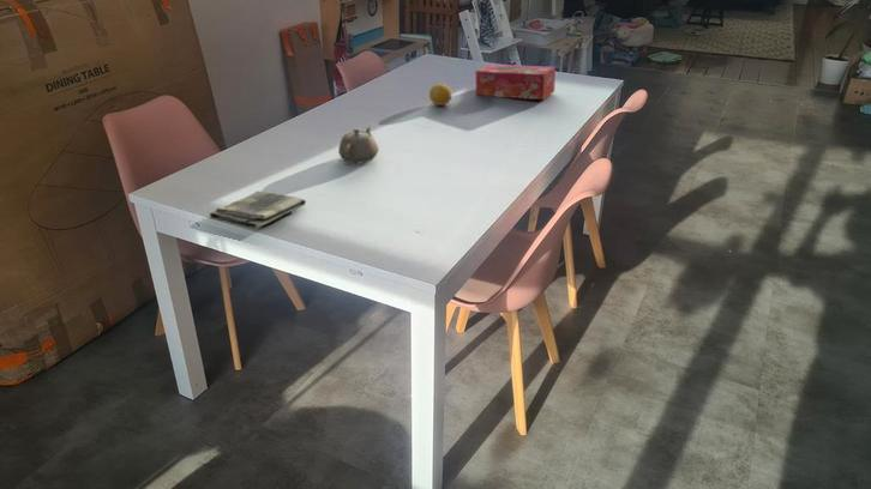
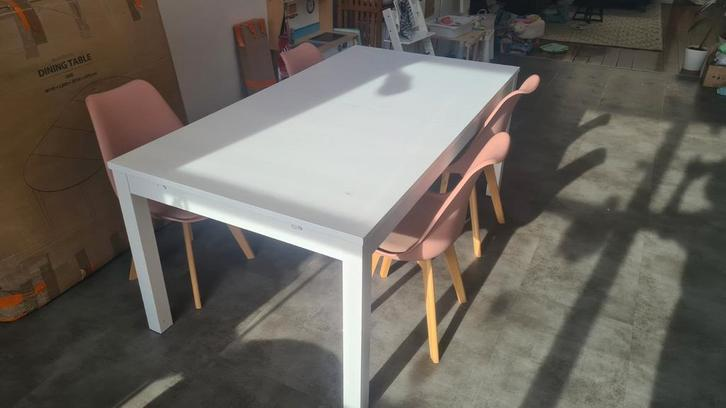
- tissue box (515, 80)
- teapot (359, 144)
- dish towel (257, 206)
- fruit (440, 93)
